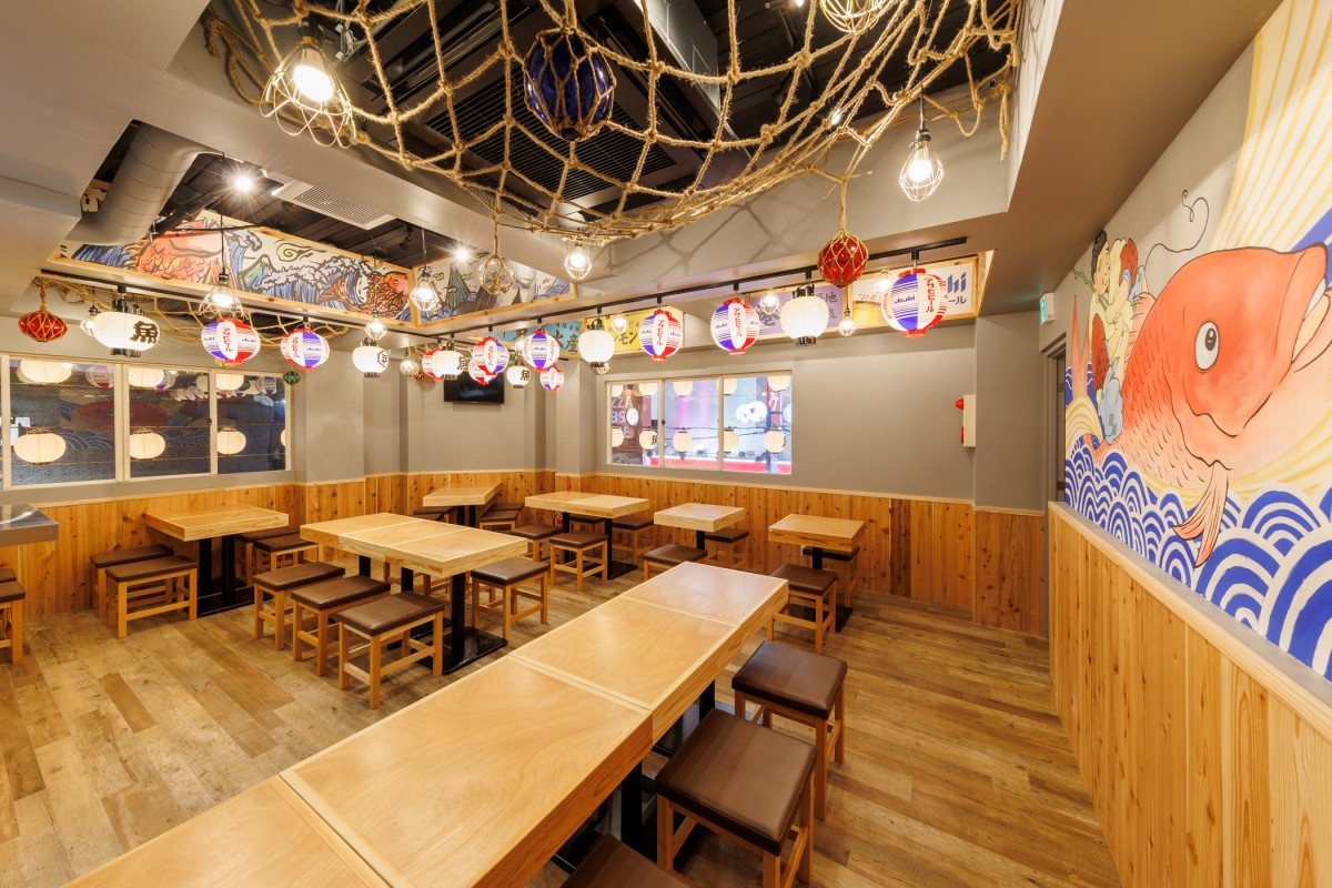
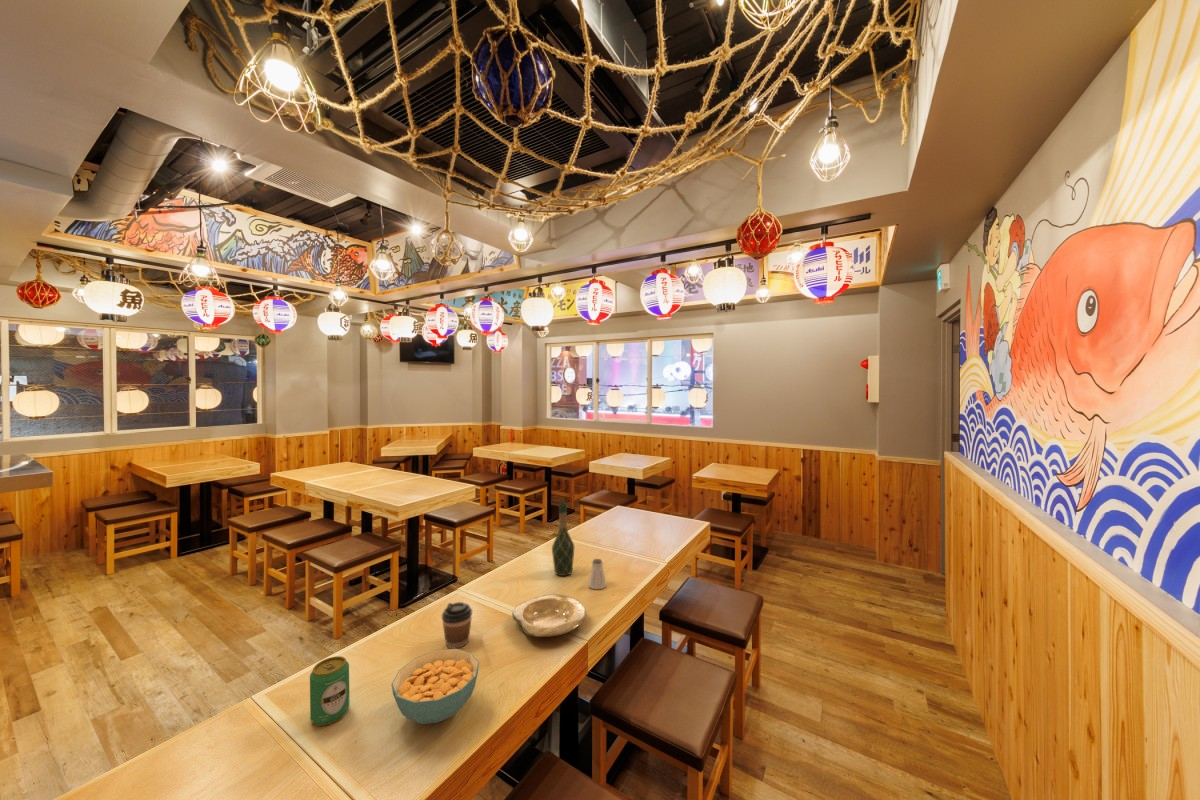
+ coffee cup (457, 622)
+ beverage can (330, 689)
+ plate (550, 617)
+ saltshaker (597, 572)
+ wine bottle (563, 538)
+ cereal bowl (437, 692)
